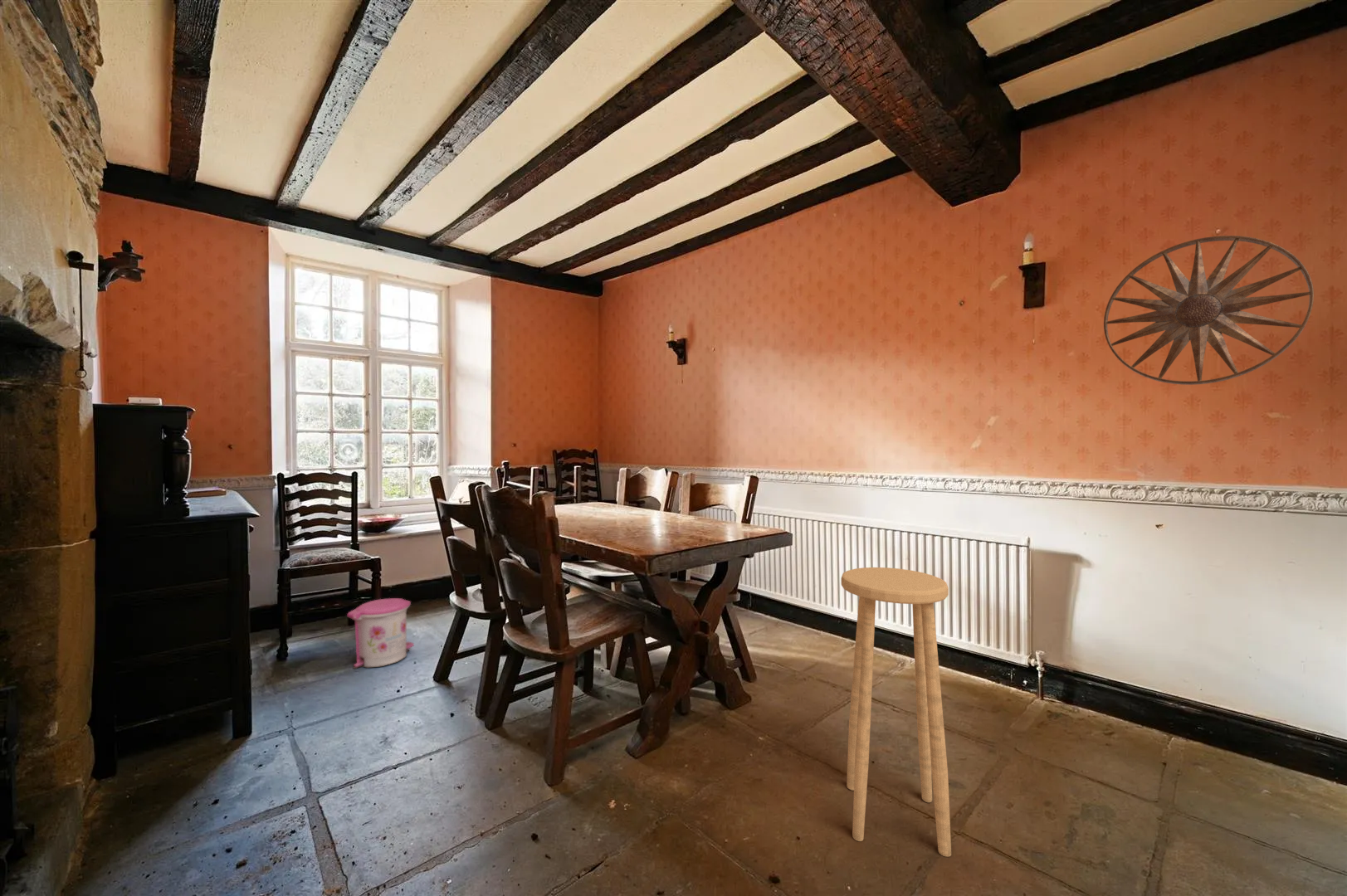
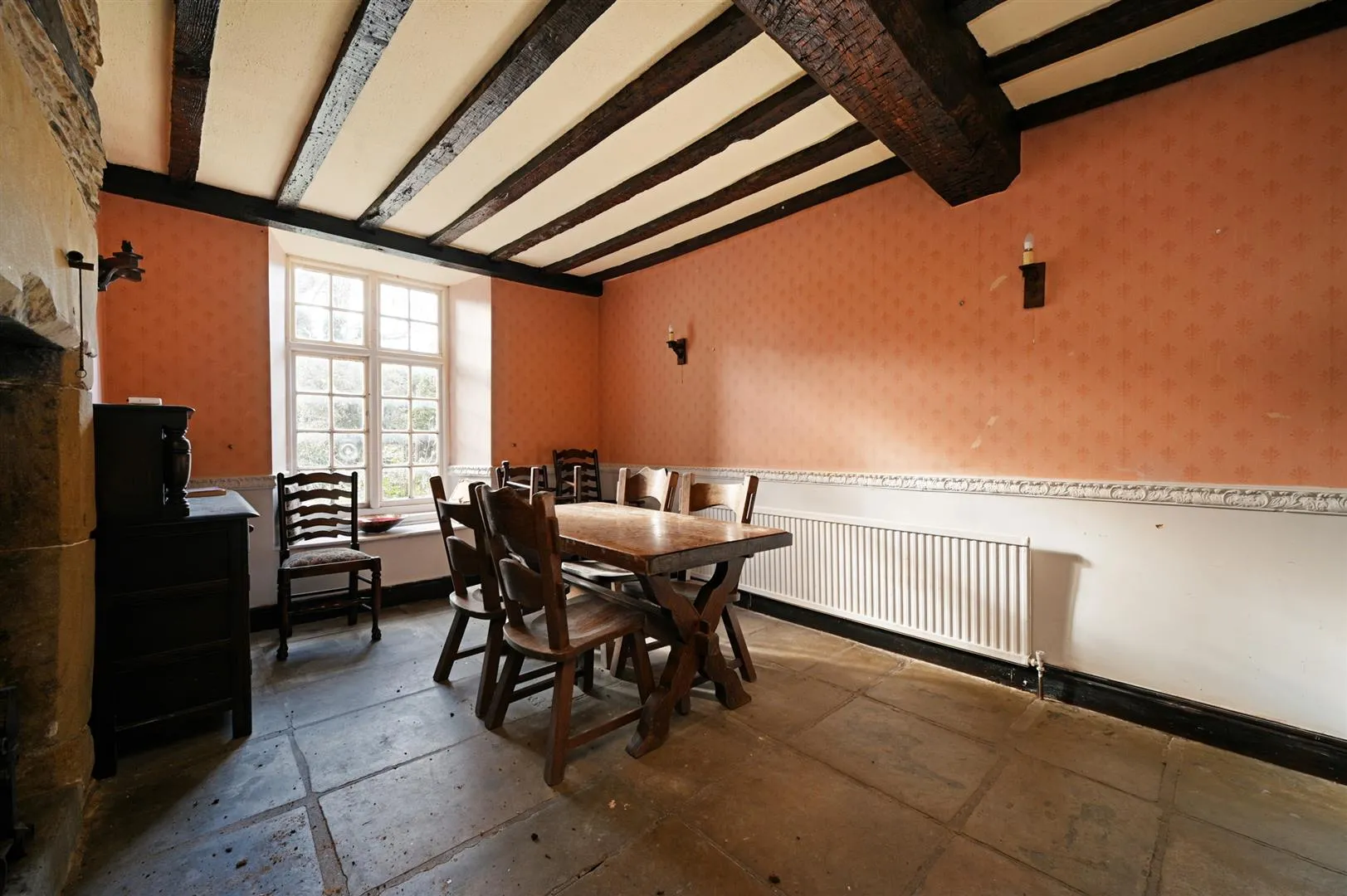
- trash can (382, 631)
- wall art (1198, 311)
- stool (871, 697)
